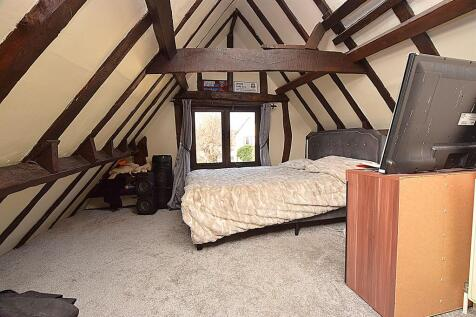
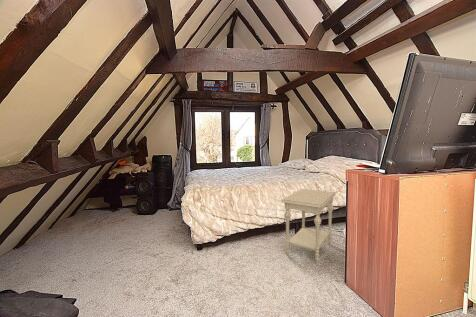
+ side table (314, 222)
